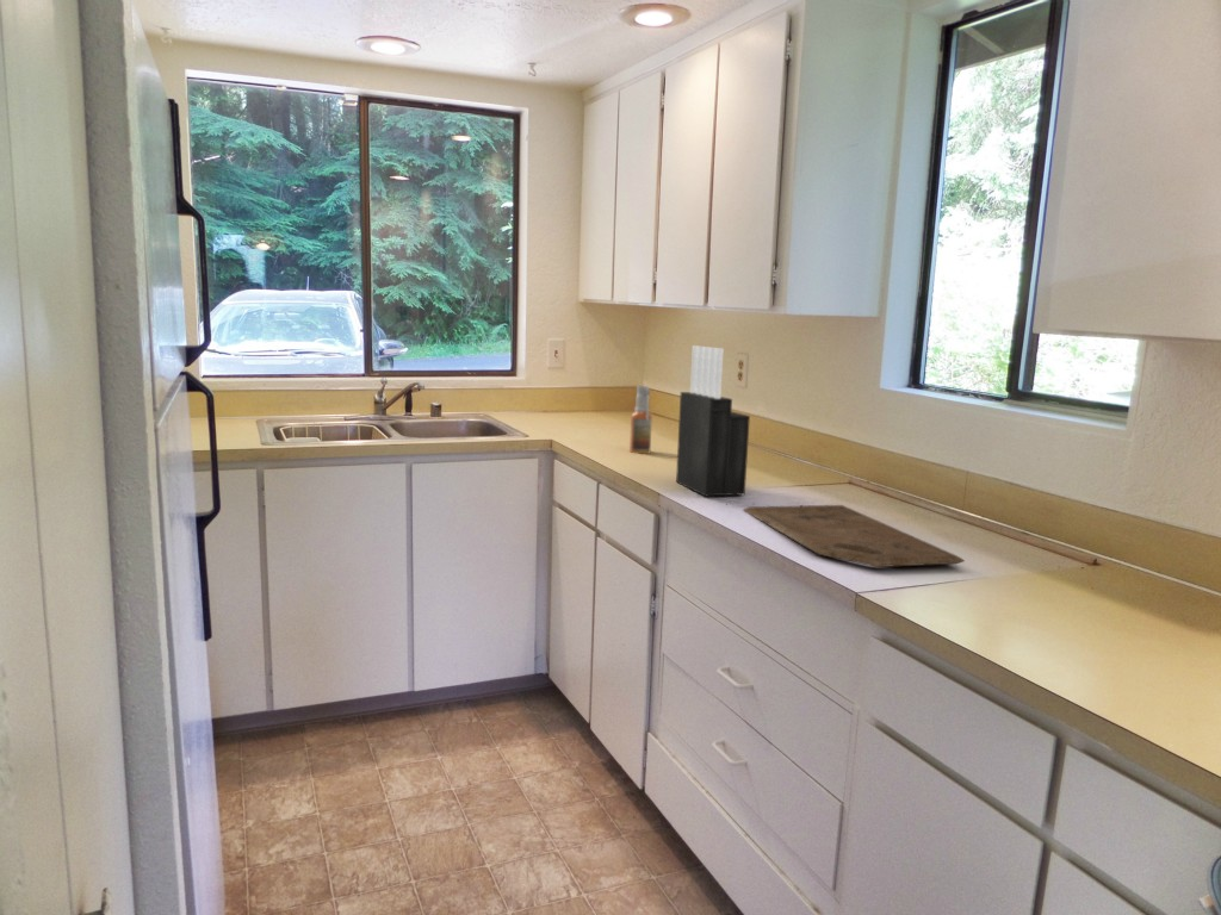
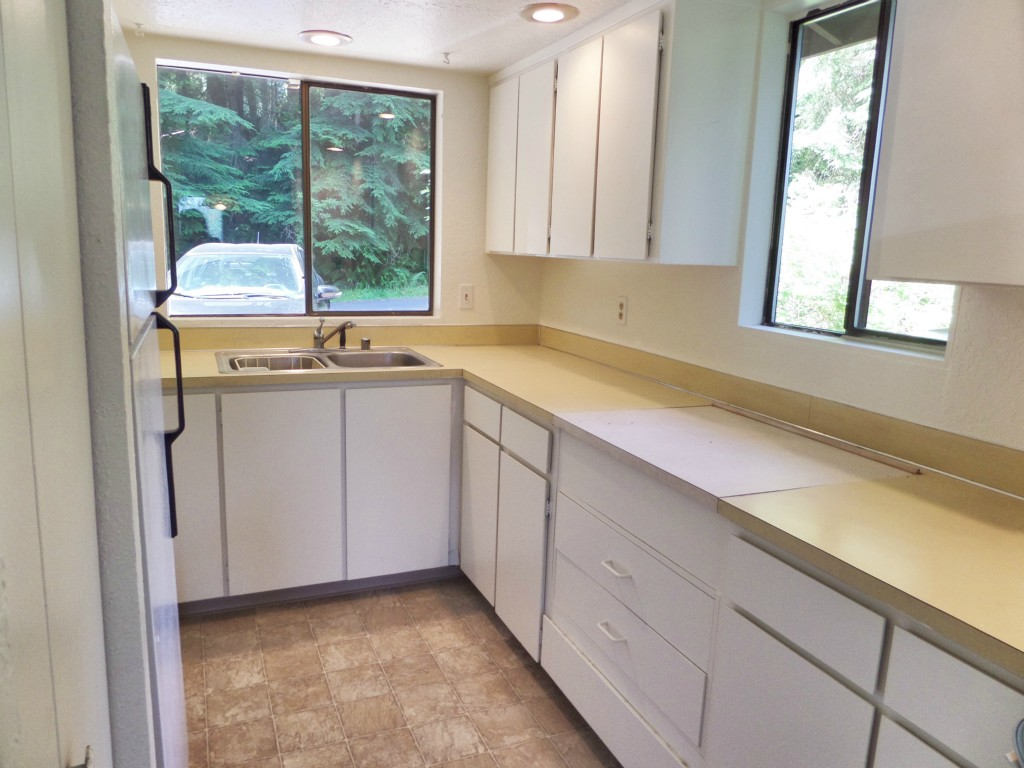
- cutting board (842, 531)
- knife block (717, 418)
- spray bottle (642, 419)
